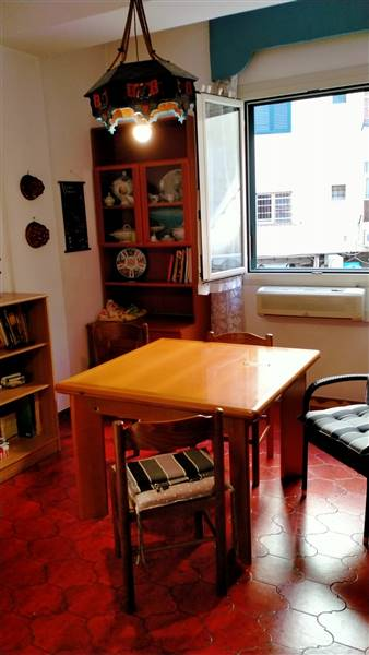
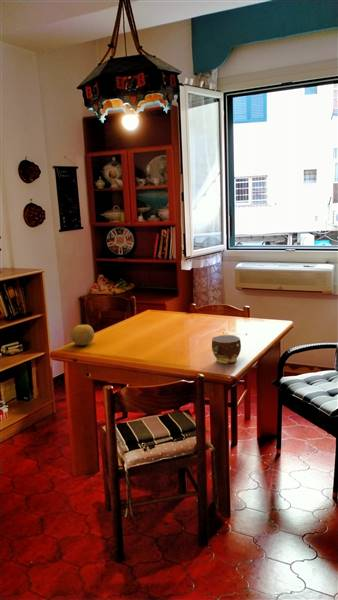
+ cup (226, 350)
+ fruit (82, 334)
